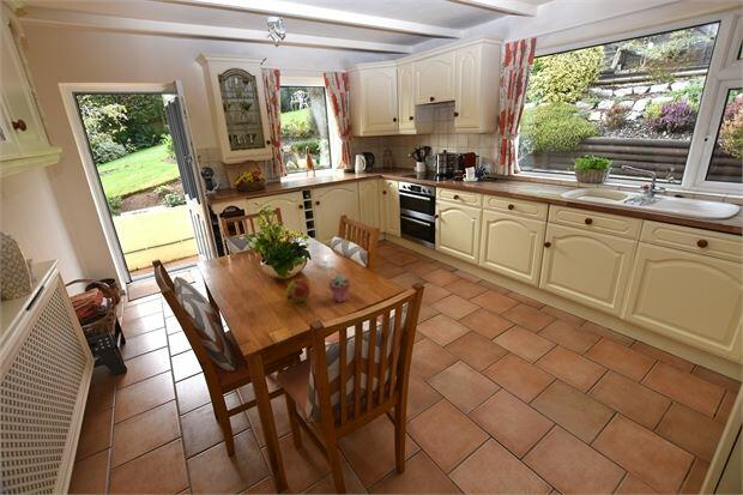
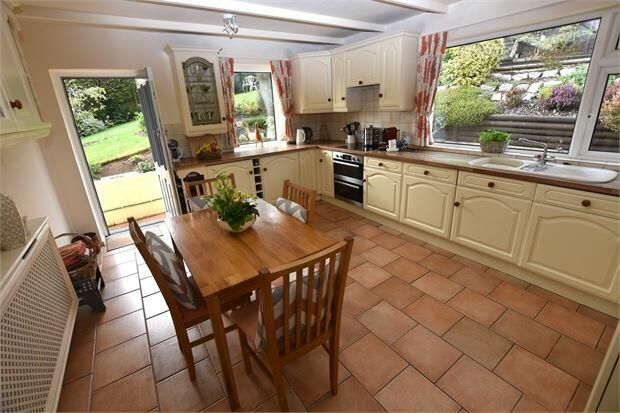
- fruit (296, 291)
- potted succulent (339, 286)
